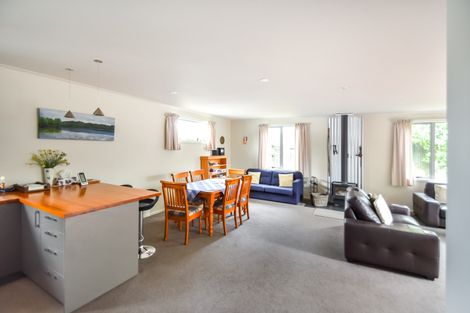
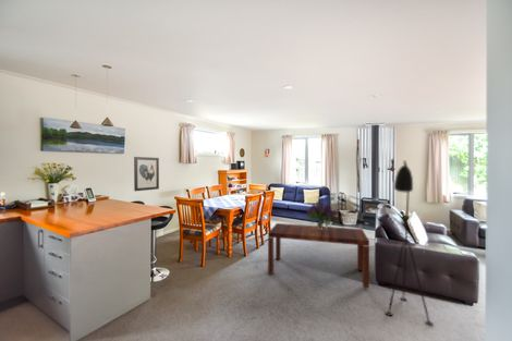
+ bouquet (320, 215)
+ coffee table (316, 241)
+ floor lamp (405, 232)
+ wall art (147, 173)
